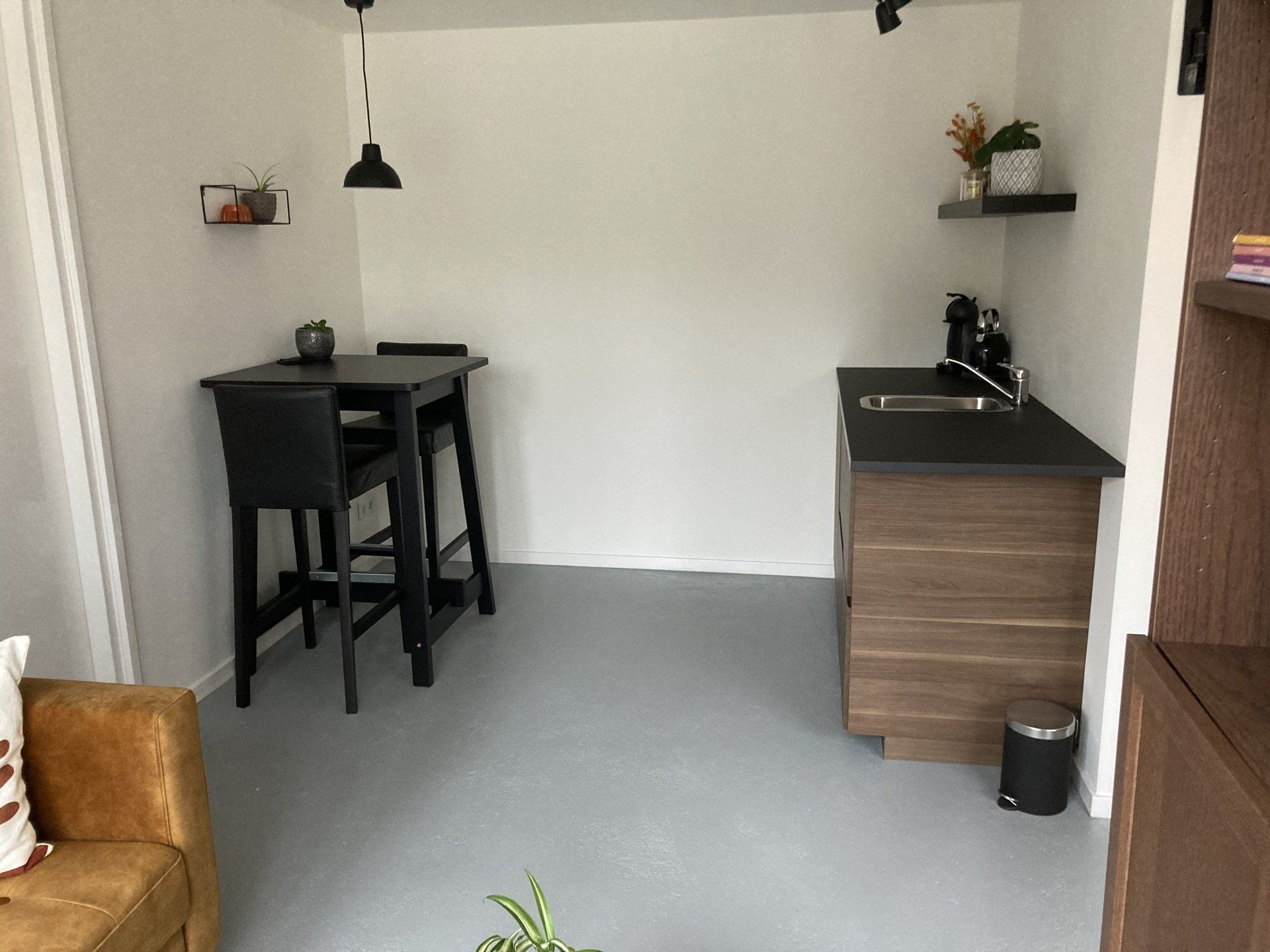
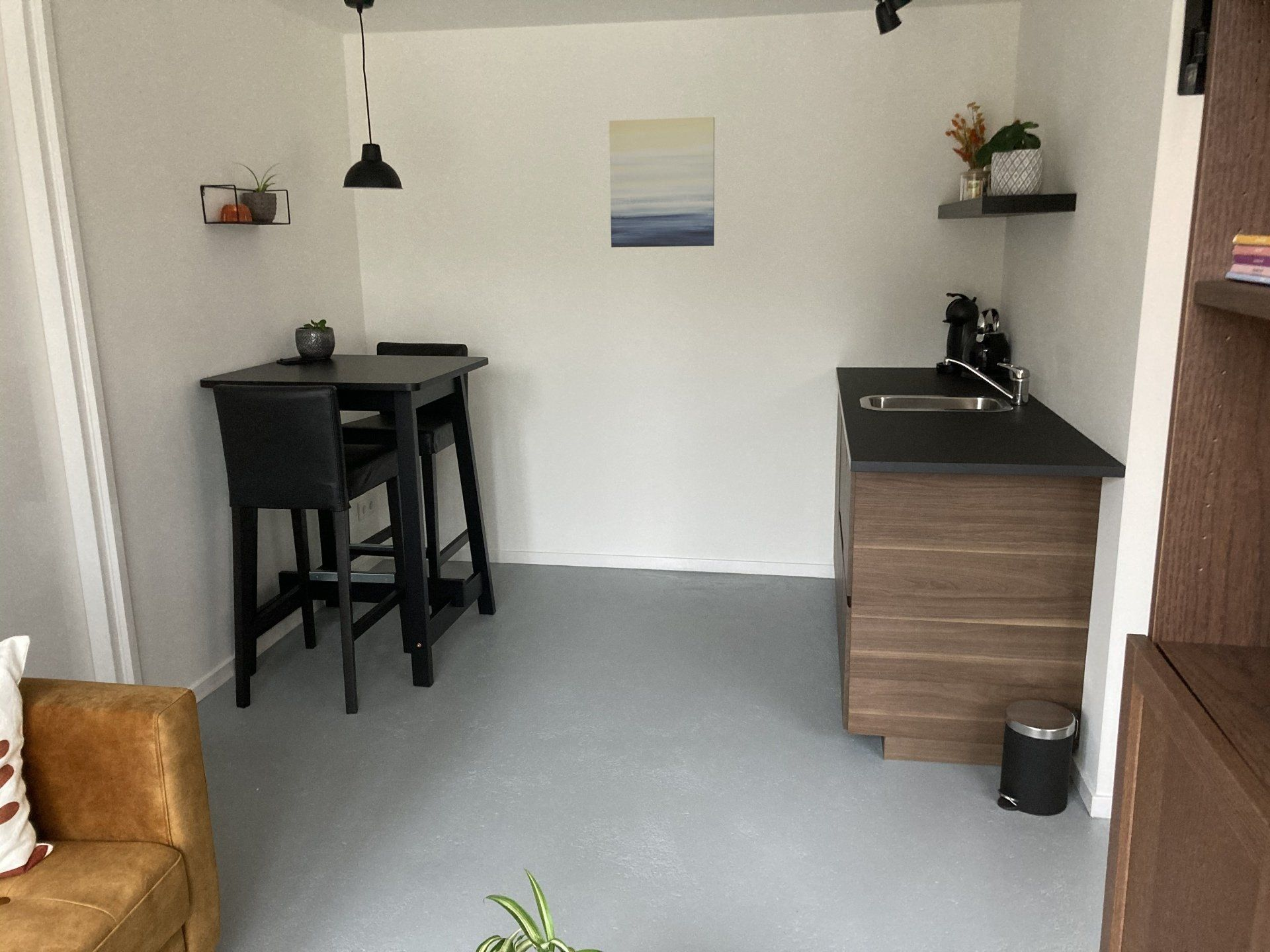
+ wall art (661, 184)
